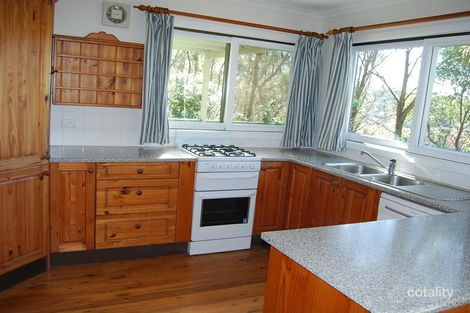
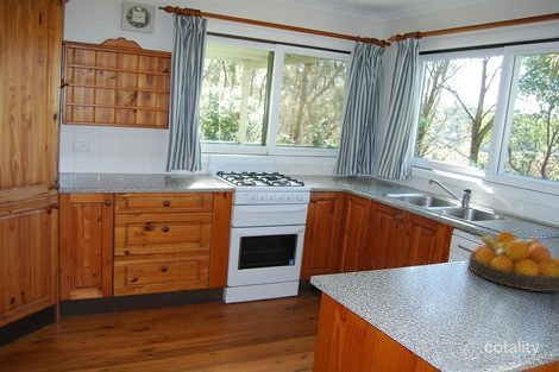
+ fruit bowl (519, 256)
